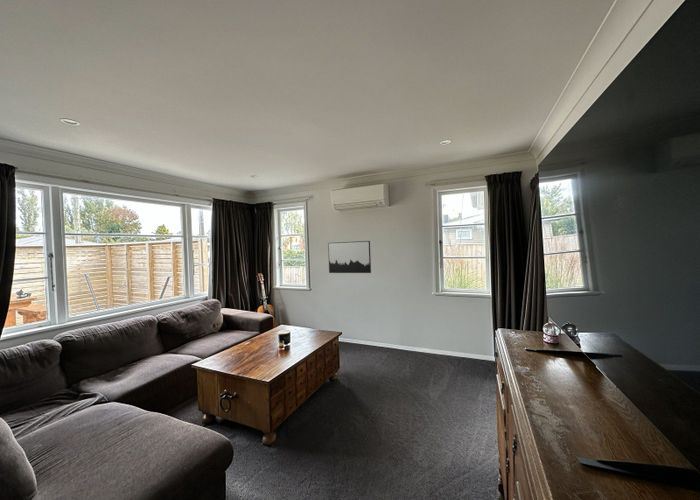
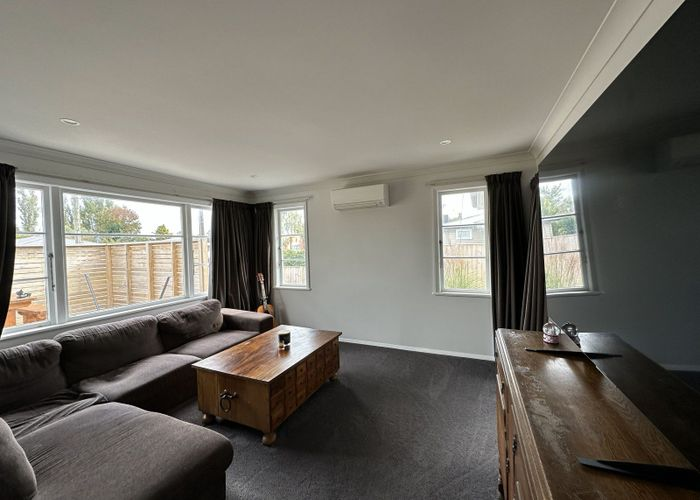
- wall art (348, 257)
